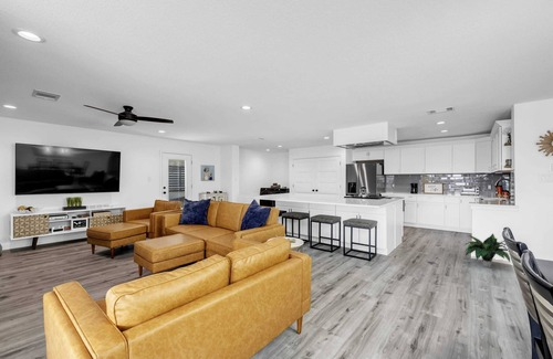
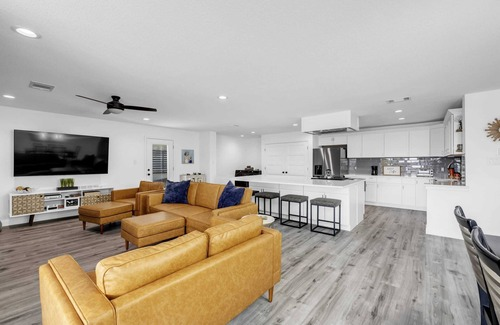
- potted plant (489, 250)
